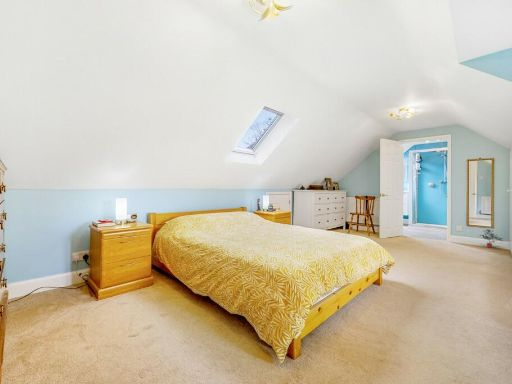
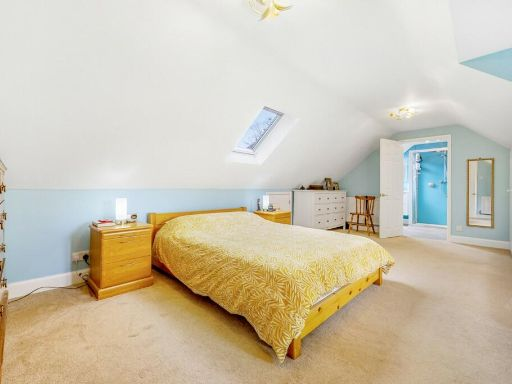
- potted plant (491, 238)
